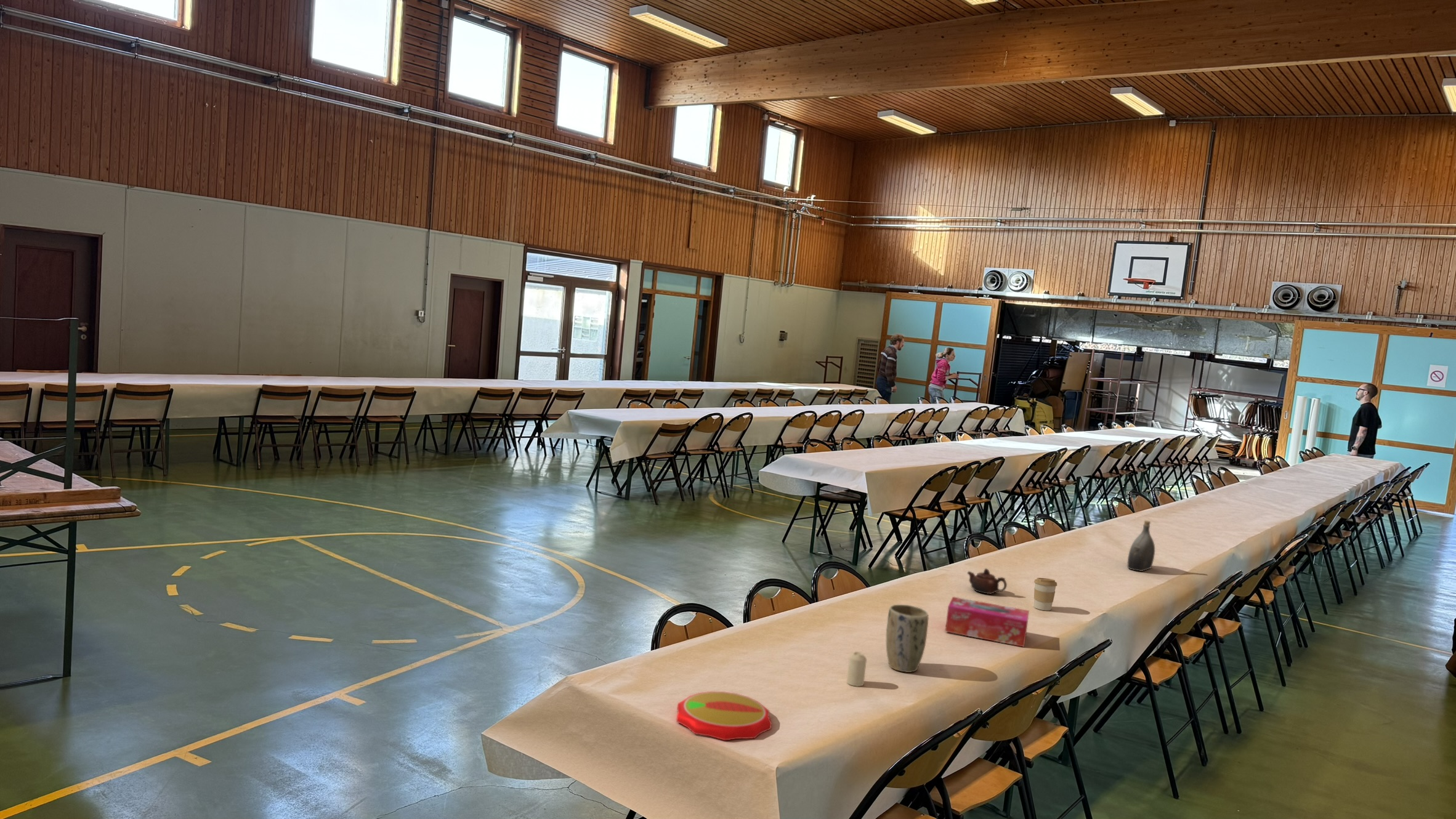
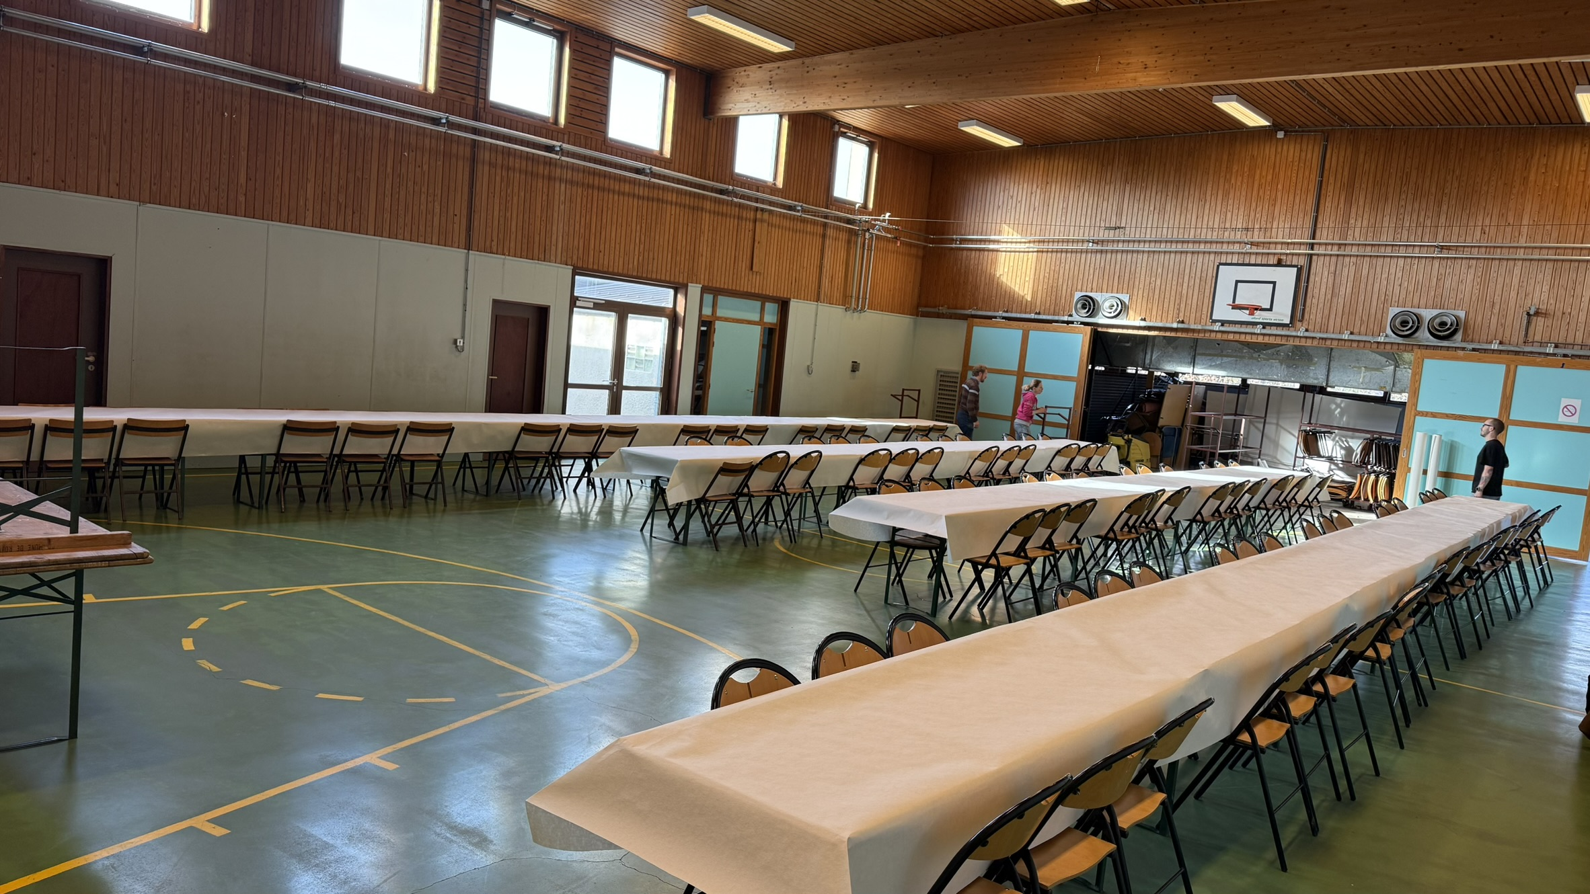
- tissue box (987, 621)
- water jug (1143, 544)
- plant pot (905, 639)
- coffee cup (1044, 593)
- candle (857, 668)
- teapot (986, 580)
- plate (724, 712)
